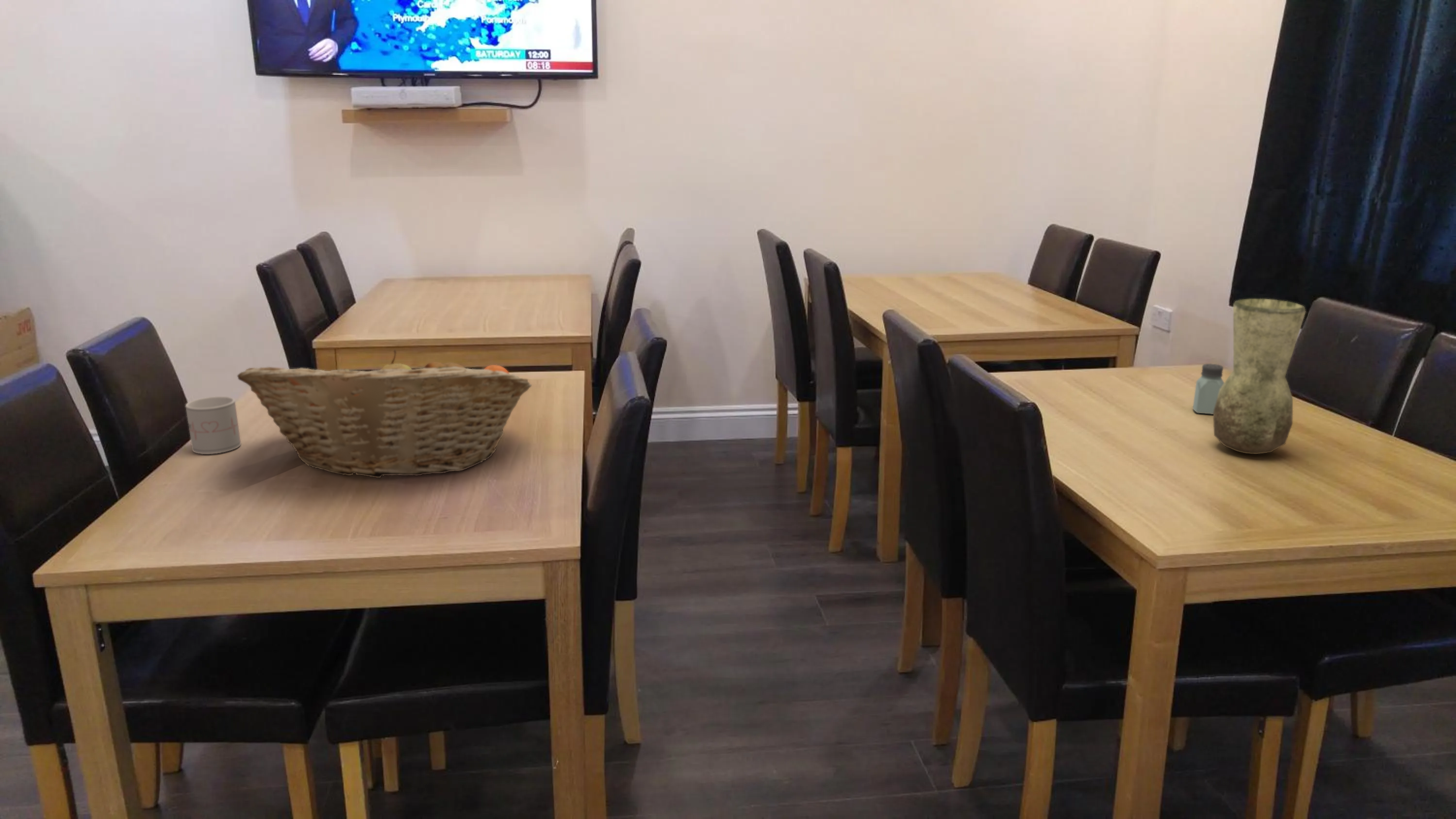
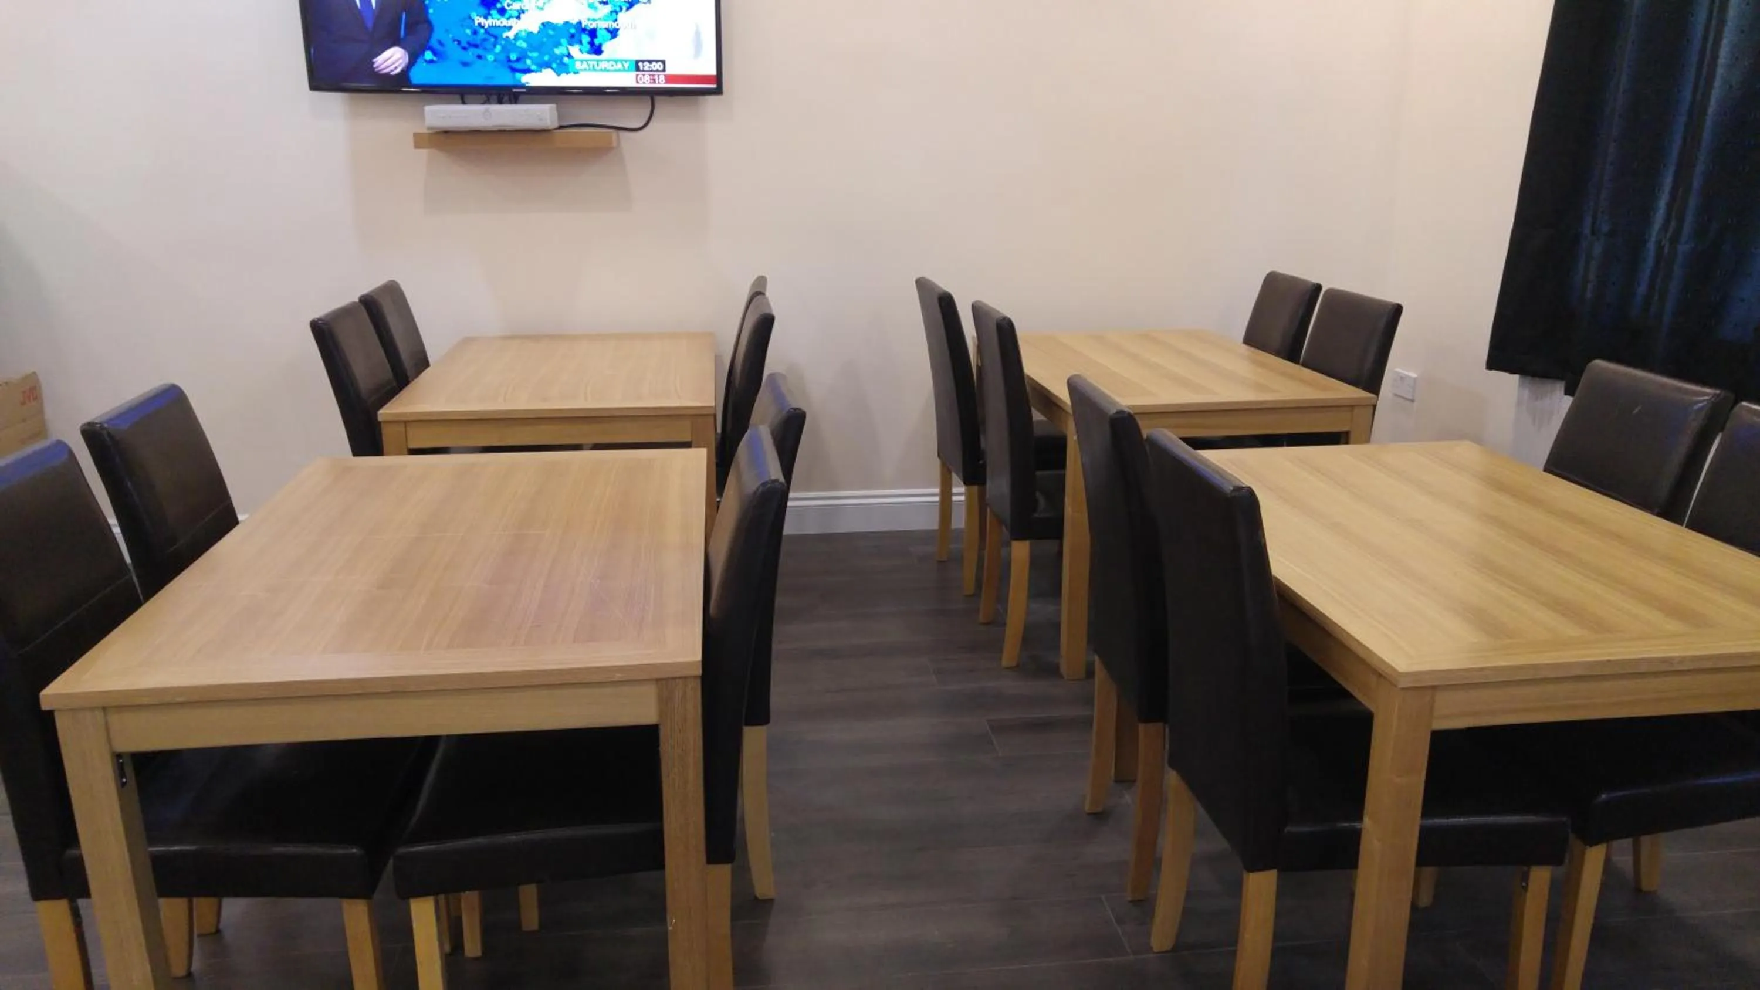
- mug (217, 422)
- vase (1258, 378)
- saltshaker (1209, 389)
- fruit basket (390, 401)
